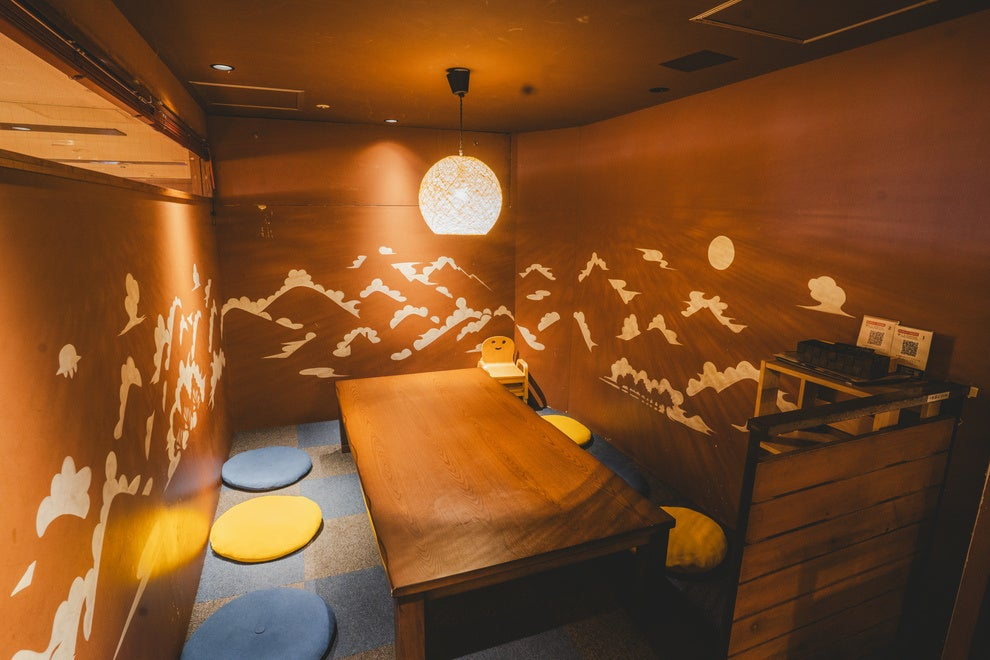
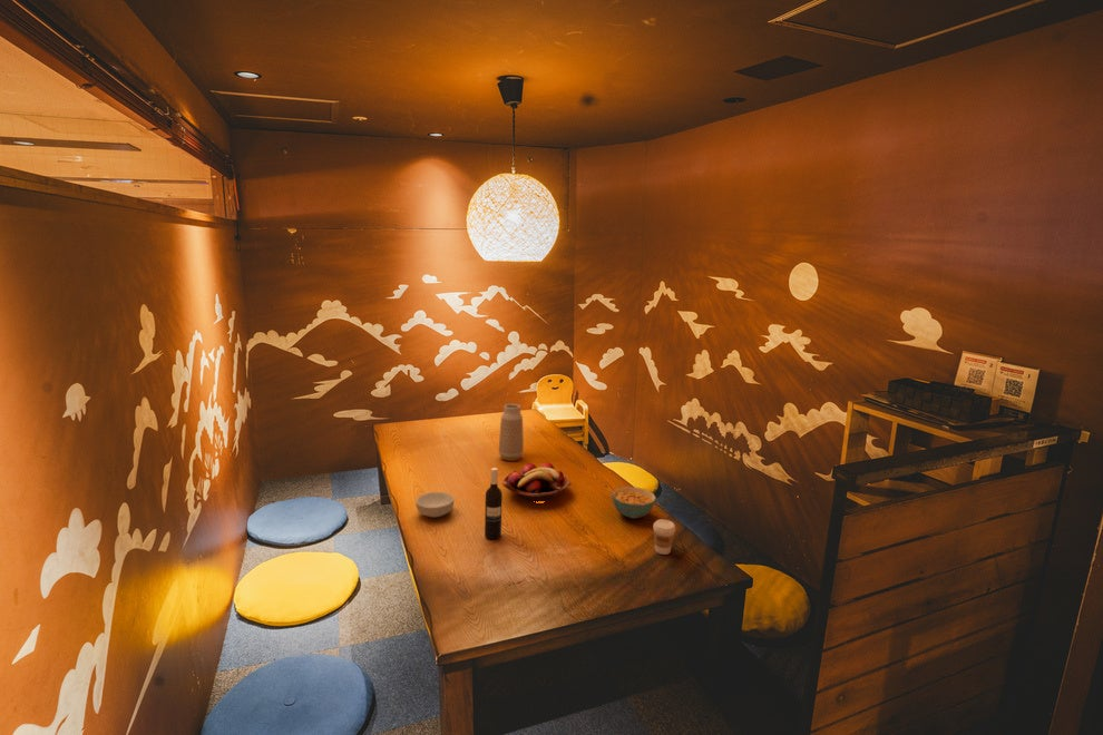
+ fruit basket (536, 479)
+ coffee cup (663, 537)
+ cereal bowl (435, 506)
+ cereal bowl (633, 504)
+ vase (511, 432)
+ wine bottle (494, 502)
